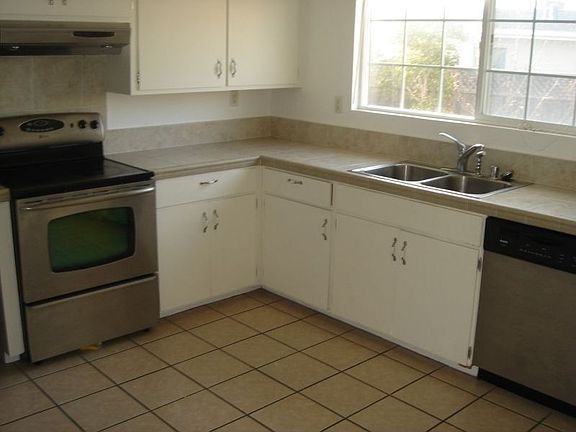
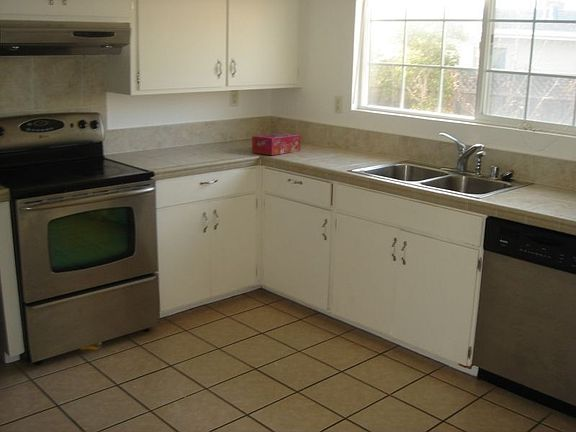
+ tissue box (276, 143)
